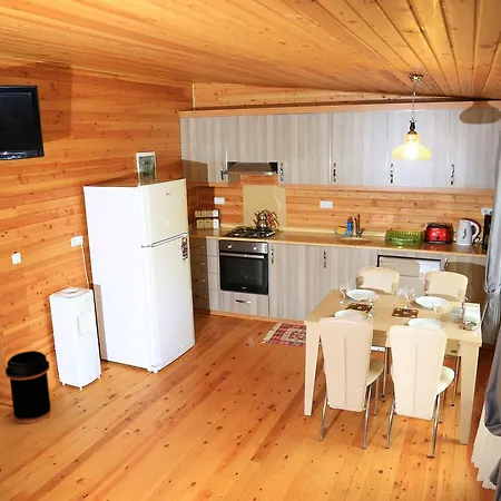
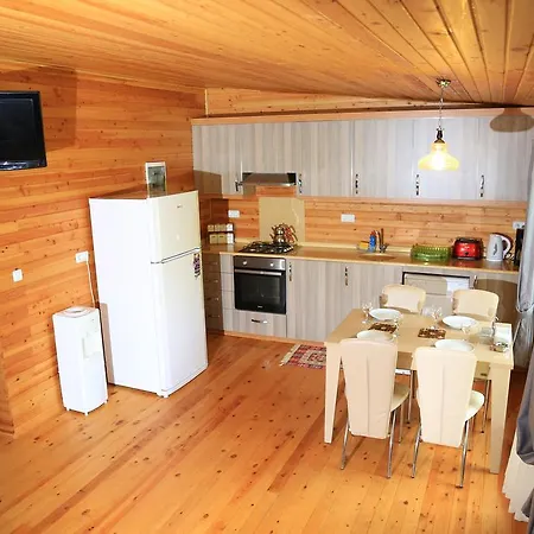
- trash can (29, 385)
